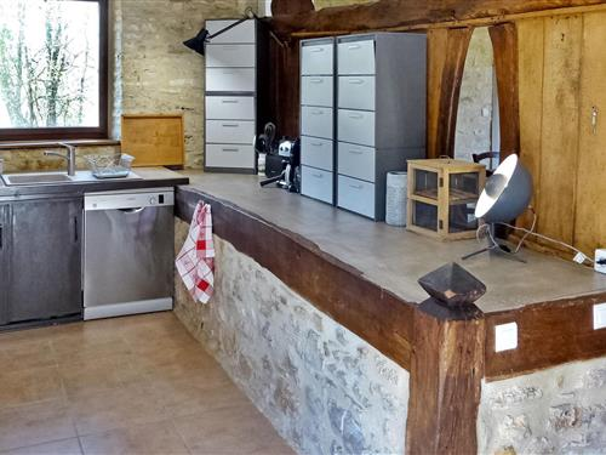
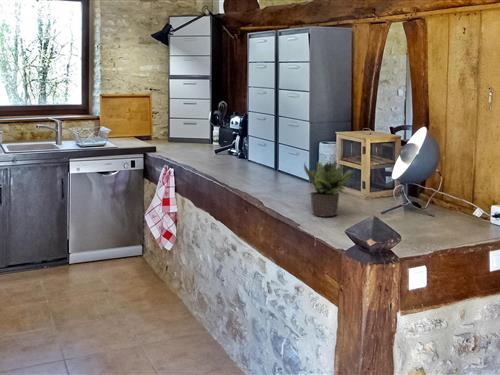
+ potted plant (327, 186)
